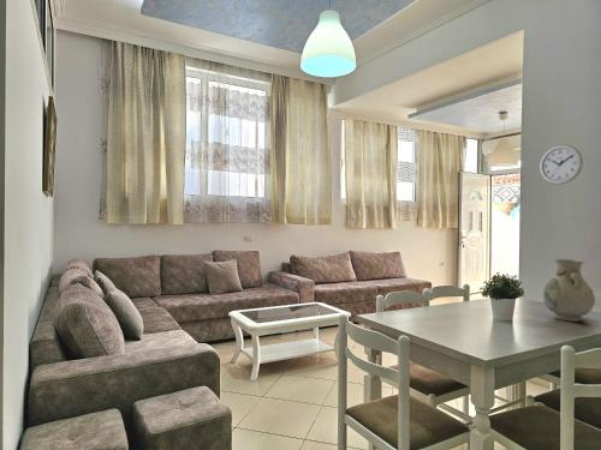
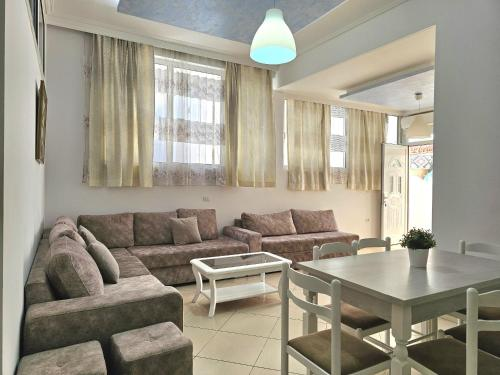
- vase (567, 289)
- wall clock (559, 164)
